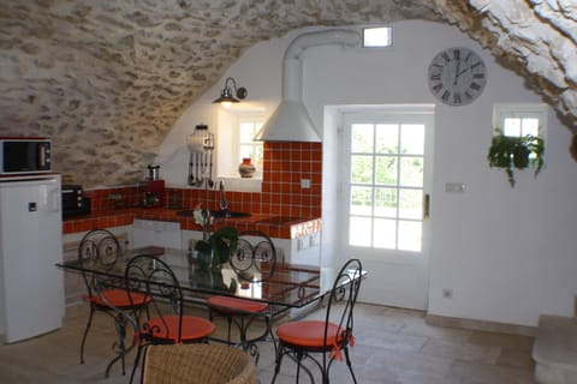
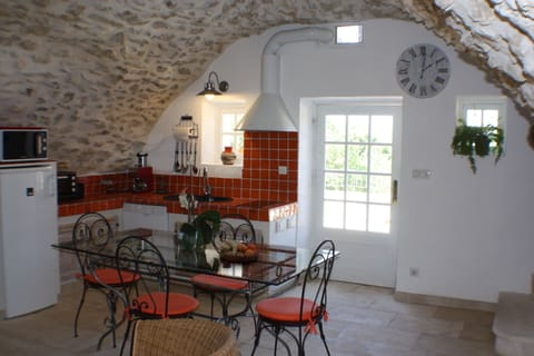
+ fruit bowl (239, 249)
